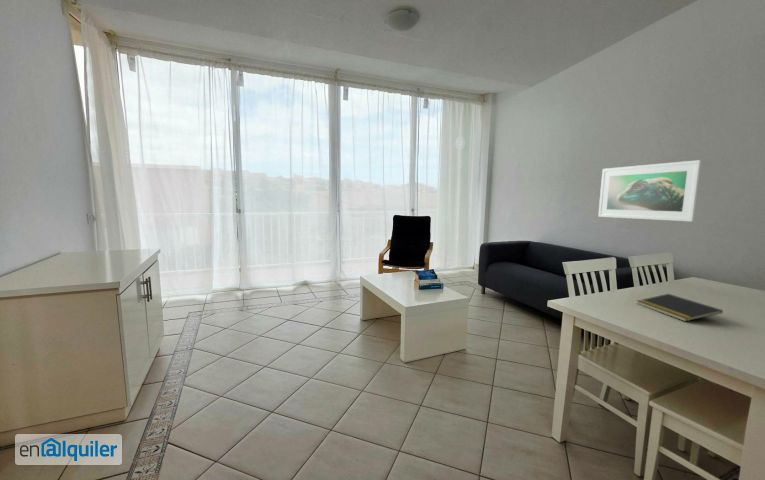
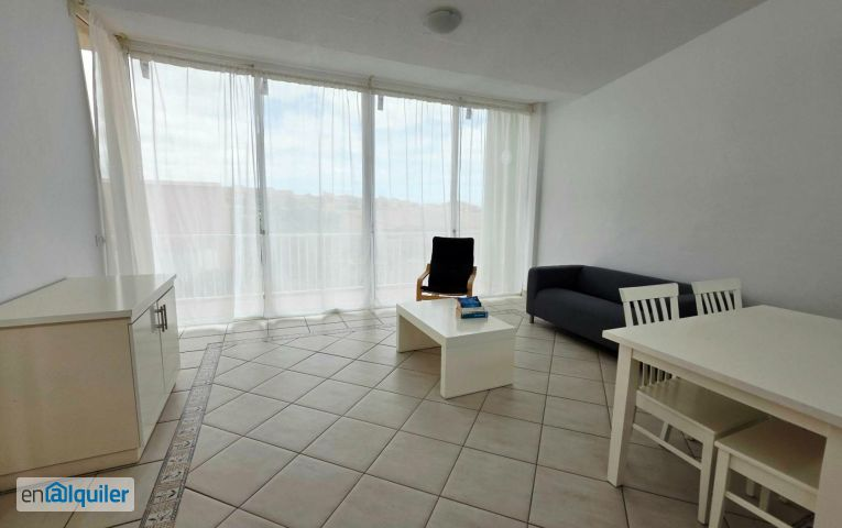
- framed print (642, 192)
- notepad (676, 306)
